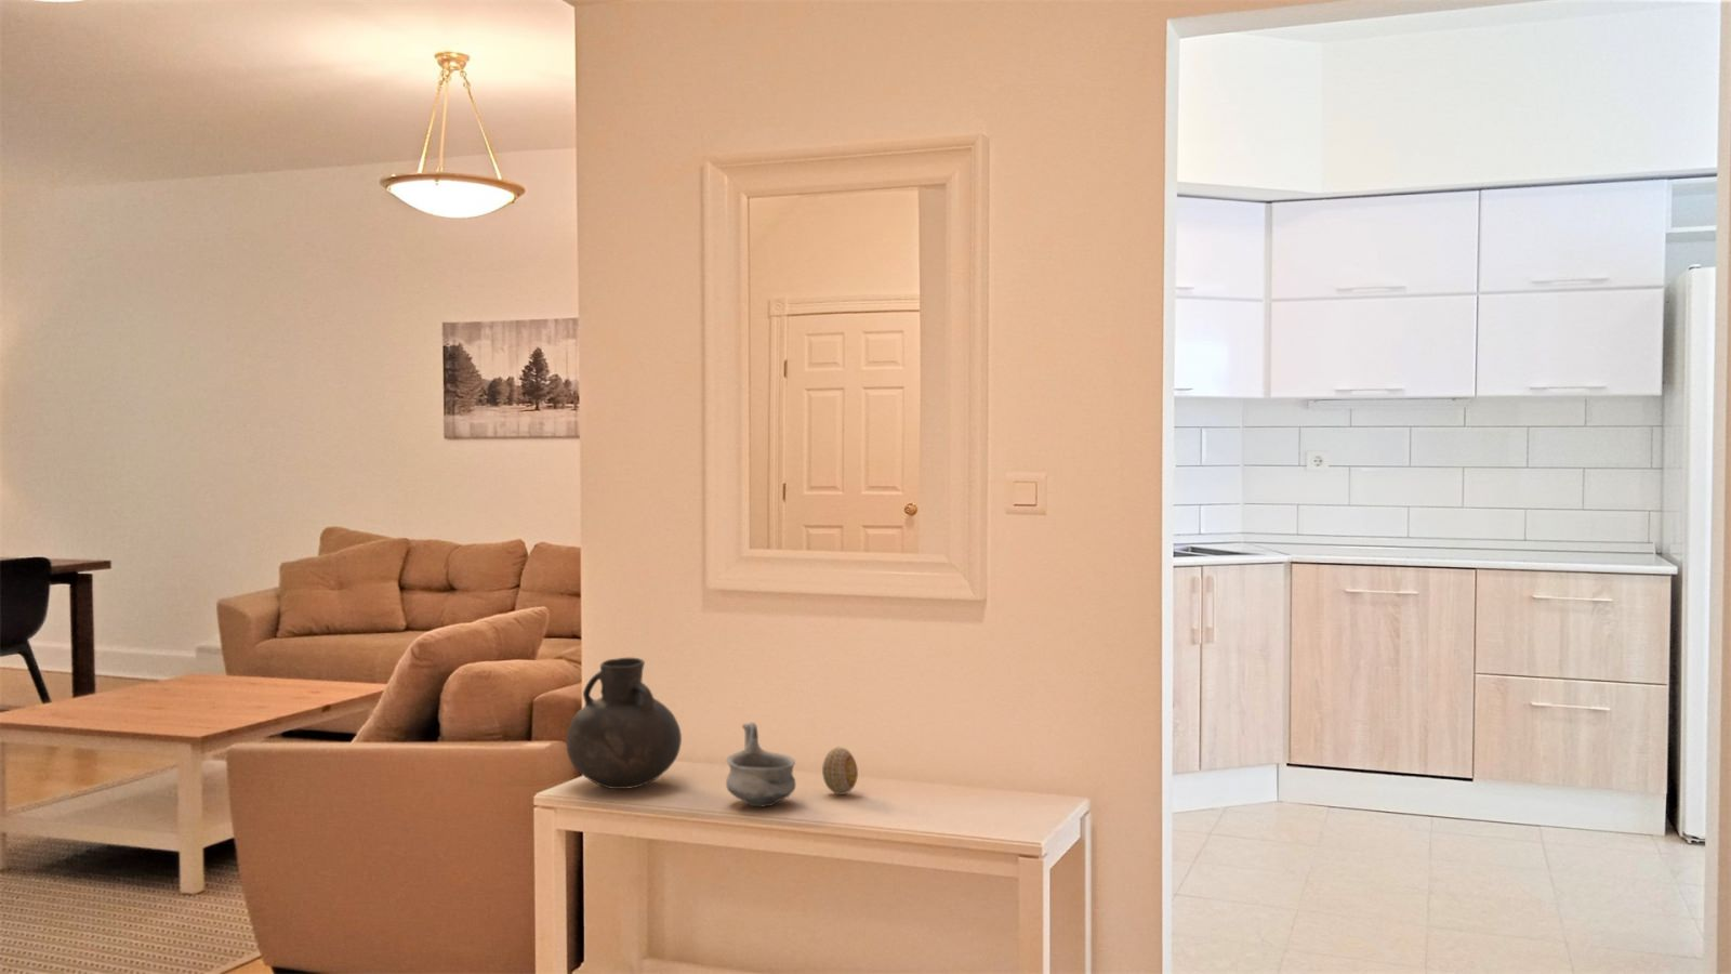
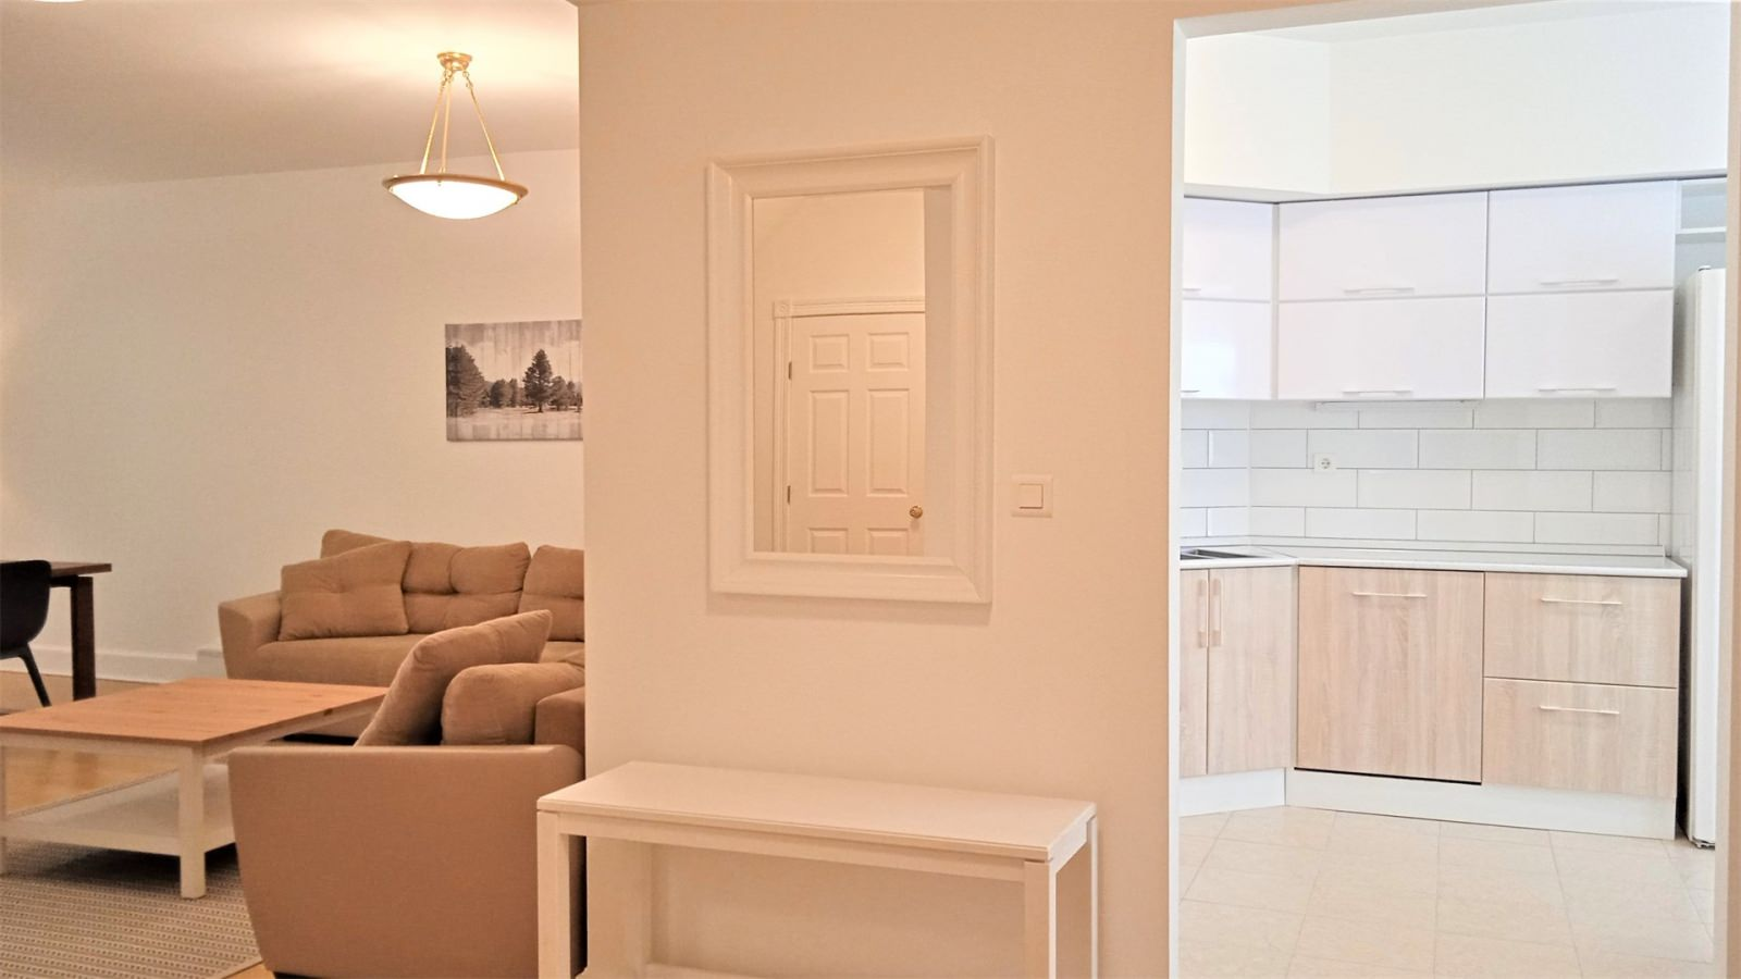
- vase (624, 722)
- bowl (756, 764)
- decorative egg (839, 771)
